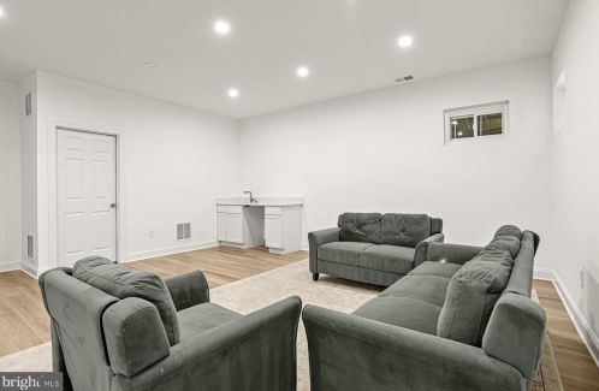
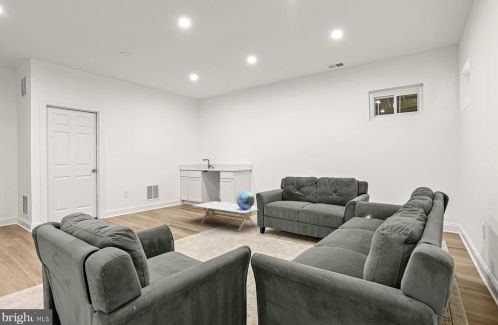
+ coffee table (227, 215)
+ decorative globe (245, 200)
